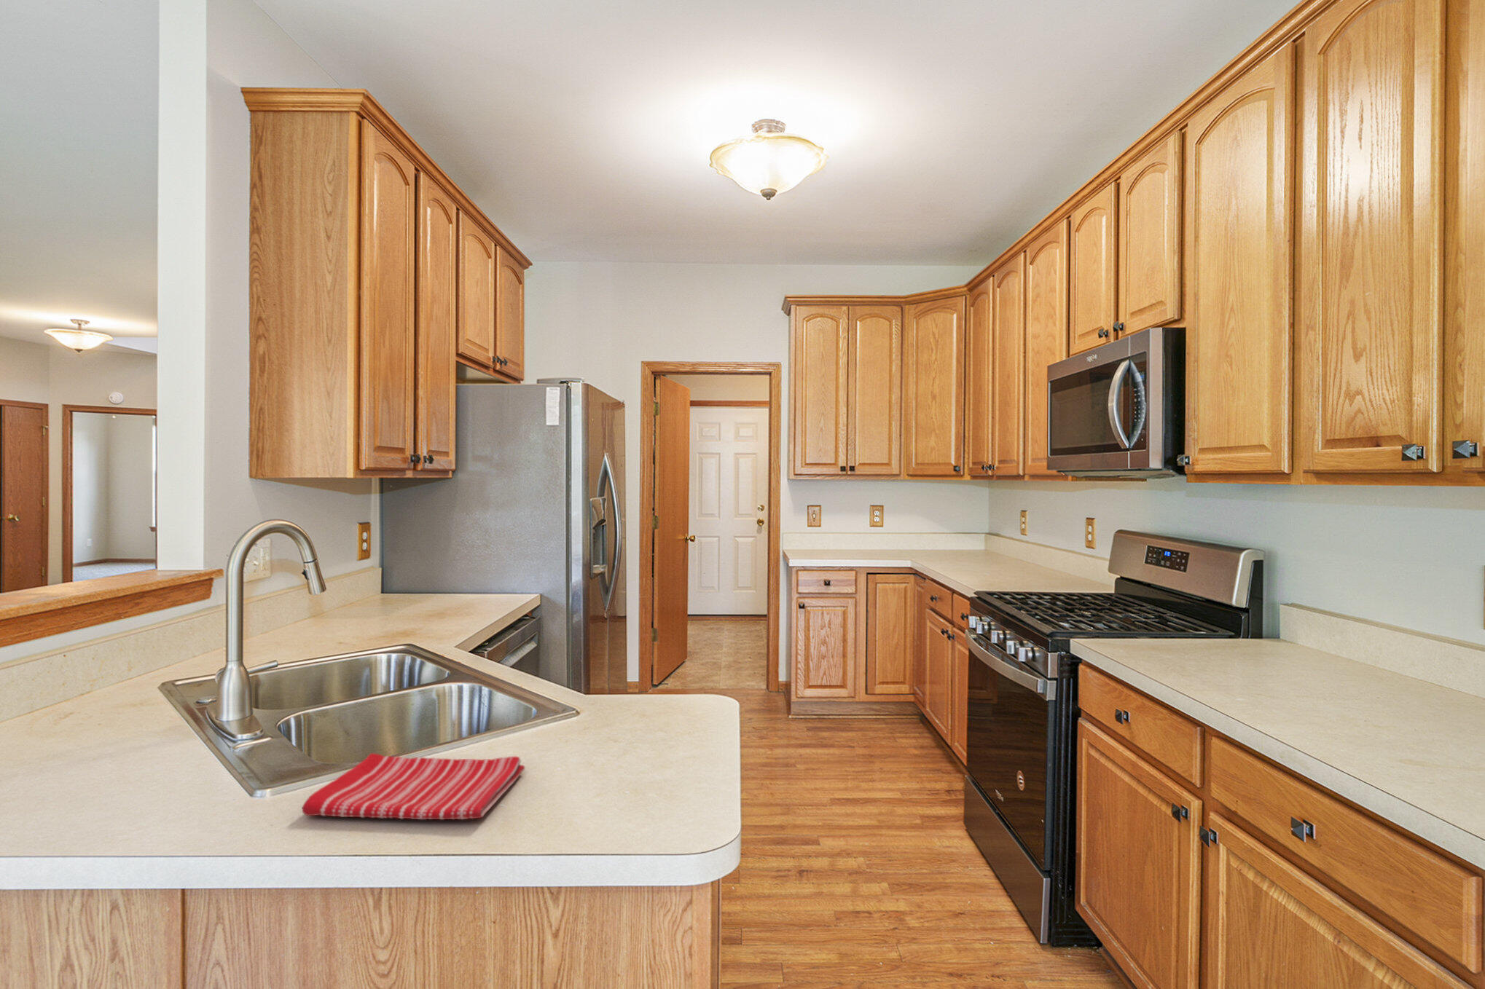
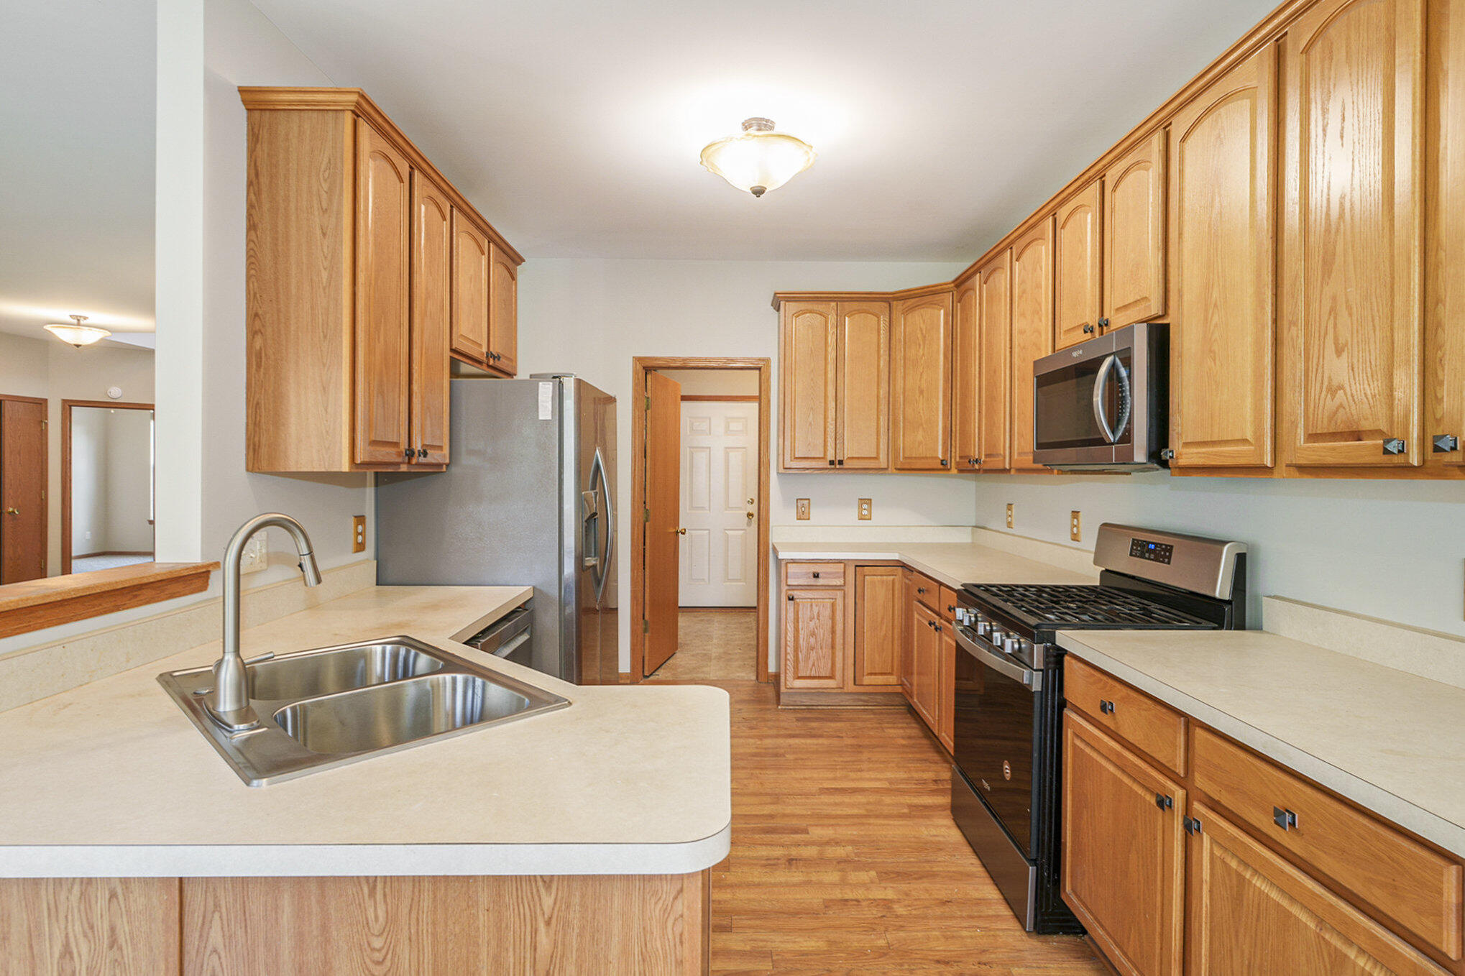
- dish towel (421, 784)
